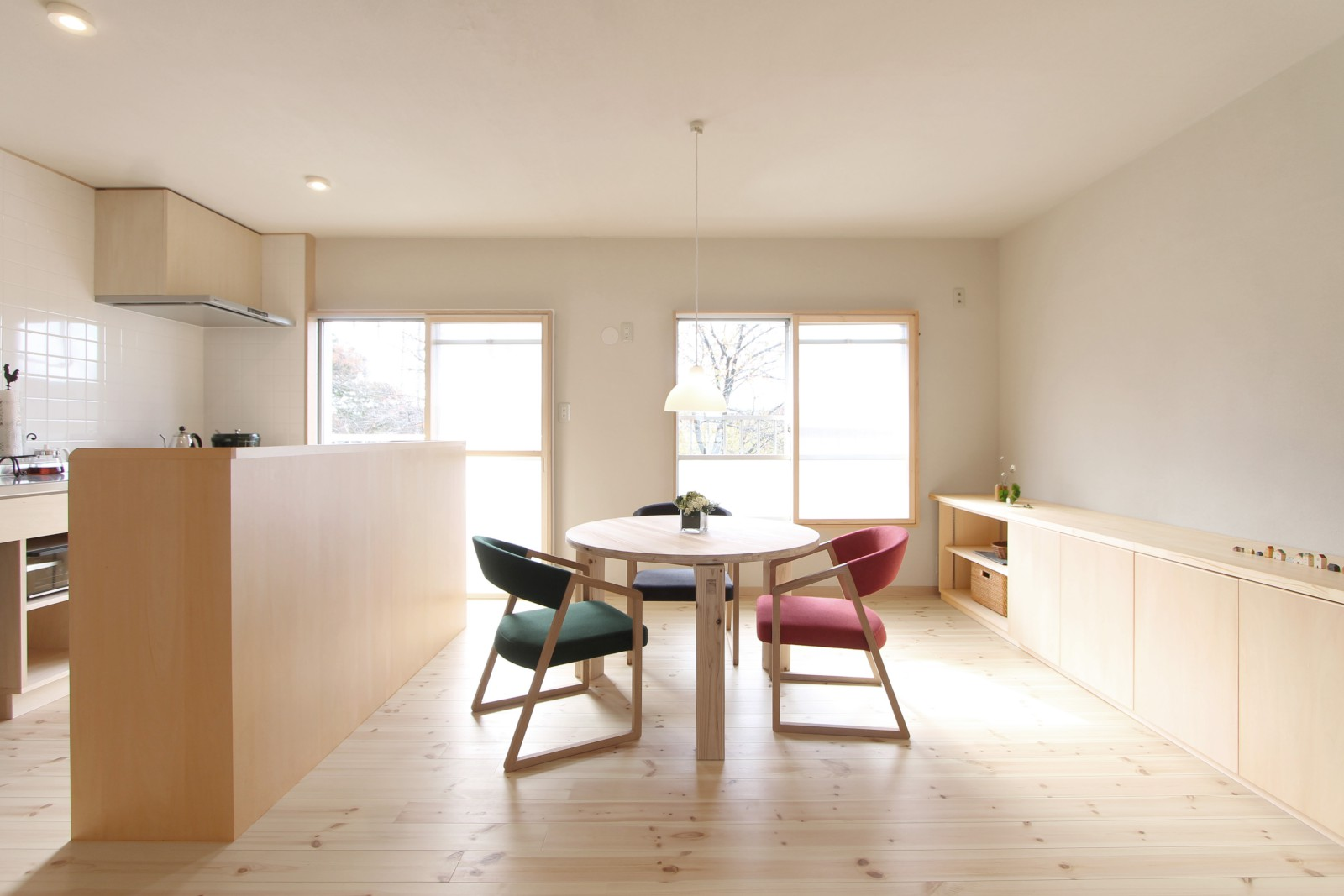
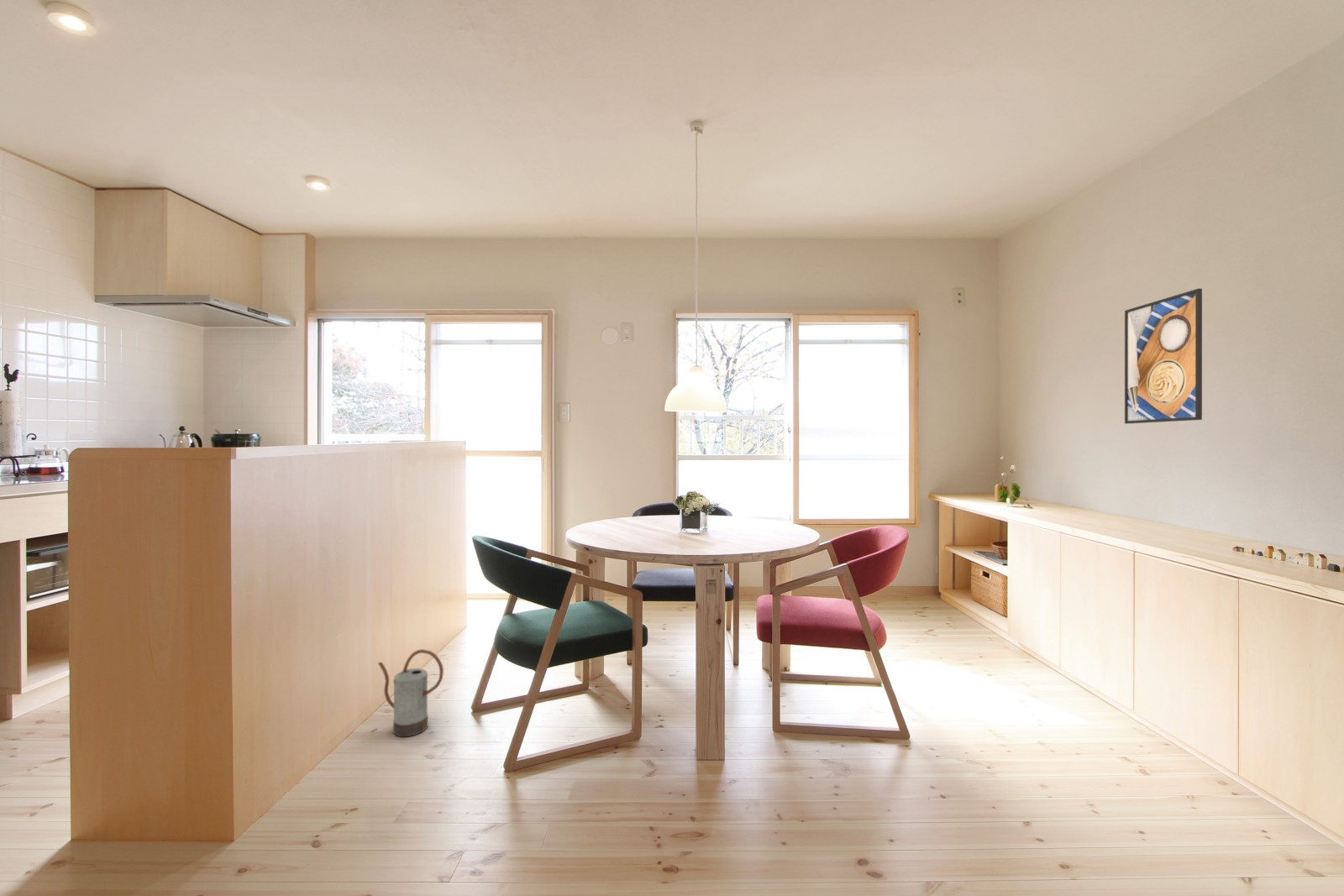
+ watering can (410, 689)
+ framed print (1160, 361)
